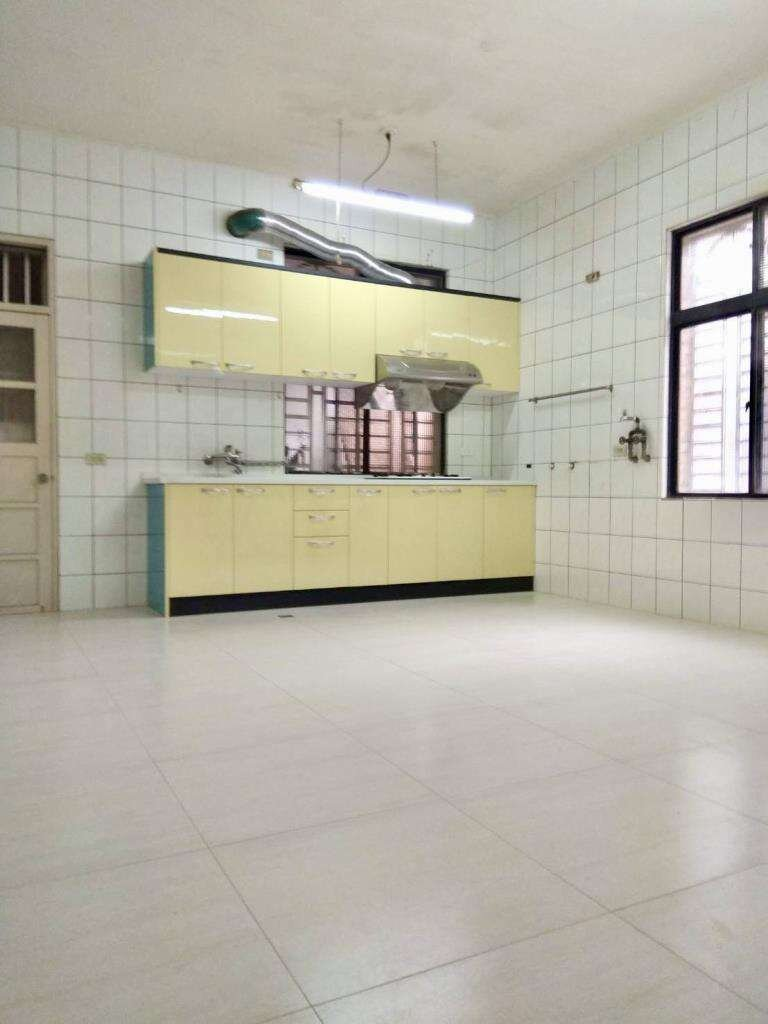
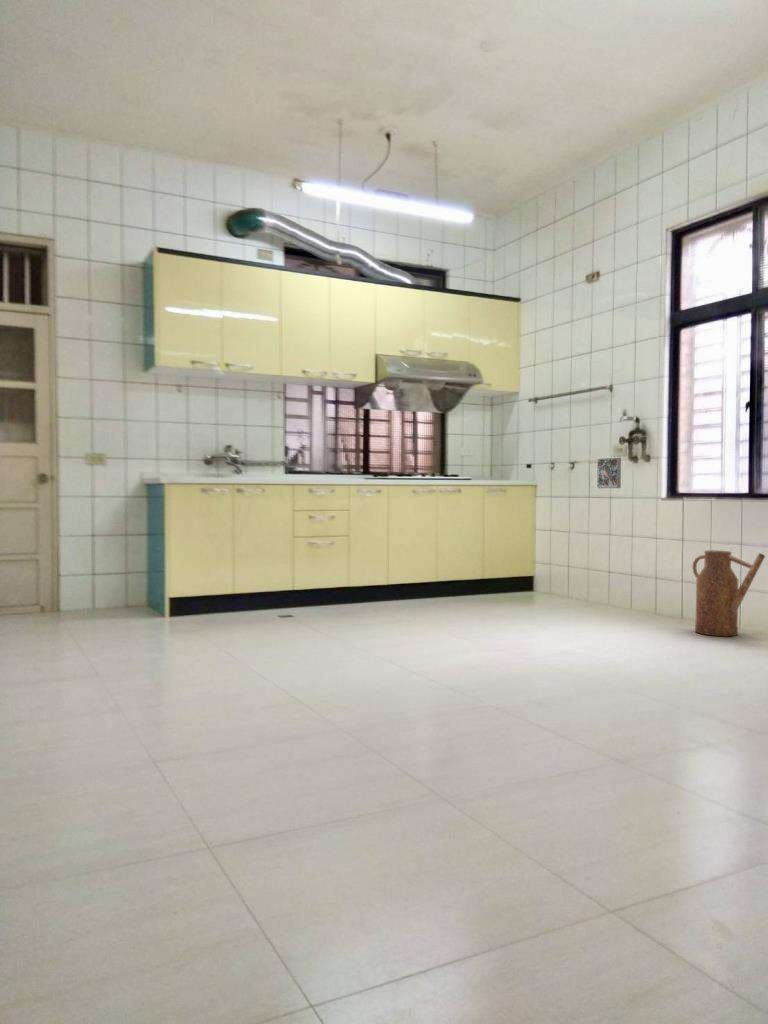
+ decorative tile (608, 473)
+ watering can (726, 592)
